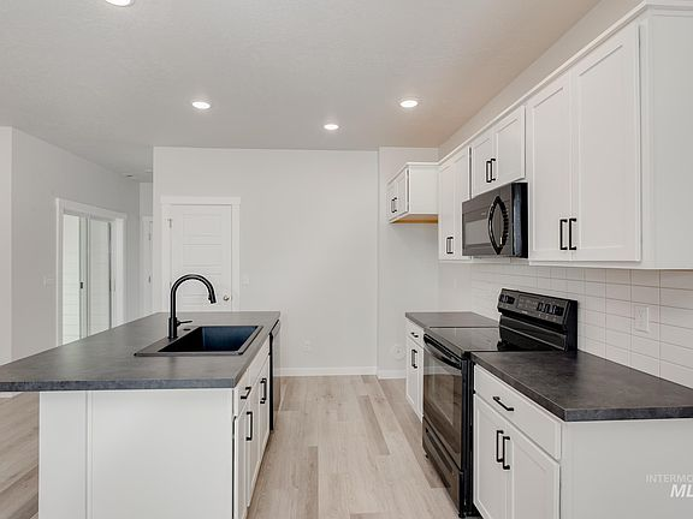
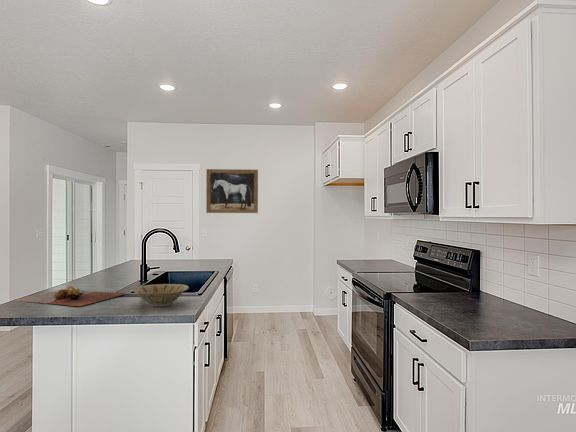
+ wall art (232, 191)
+ cutting board (71, 291)
+ bowl (161, 296)
